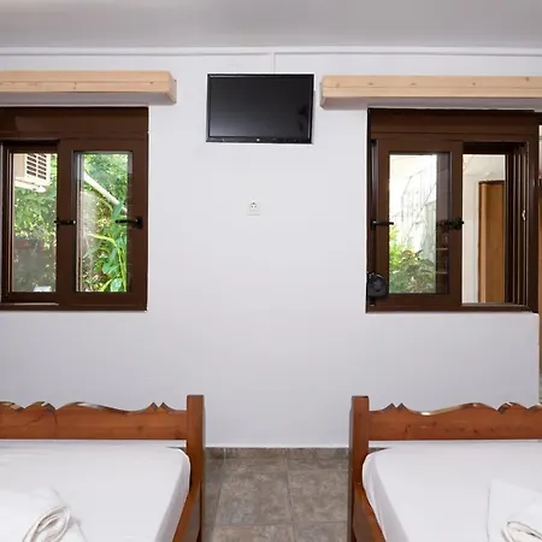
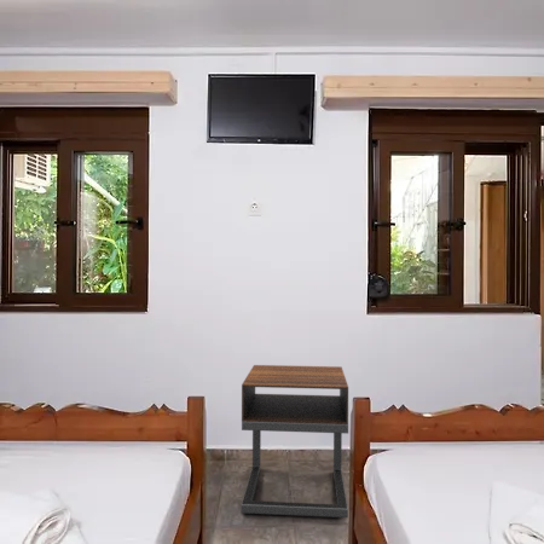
+ nightstand (295, 430)
